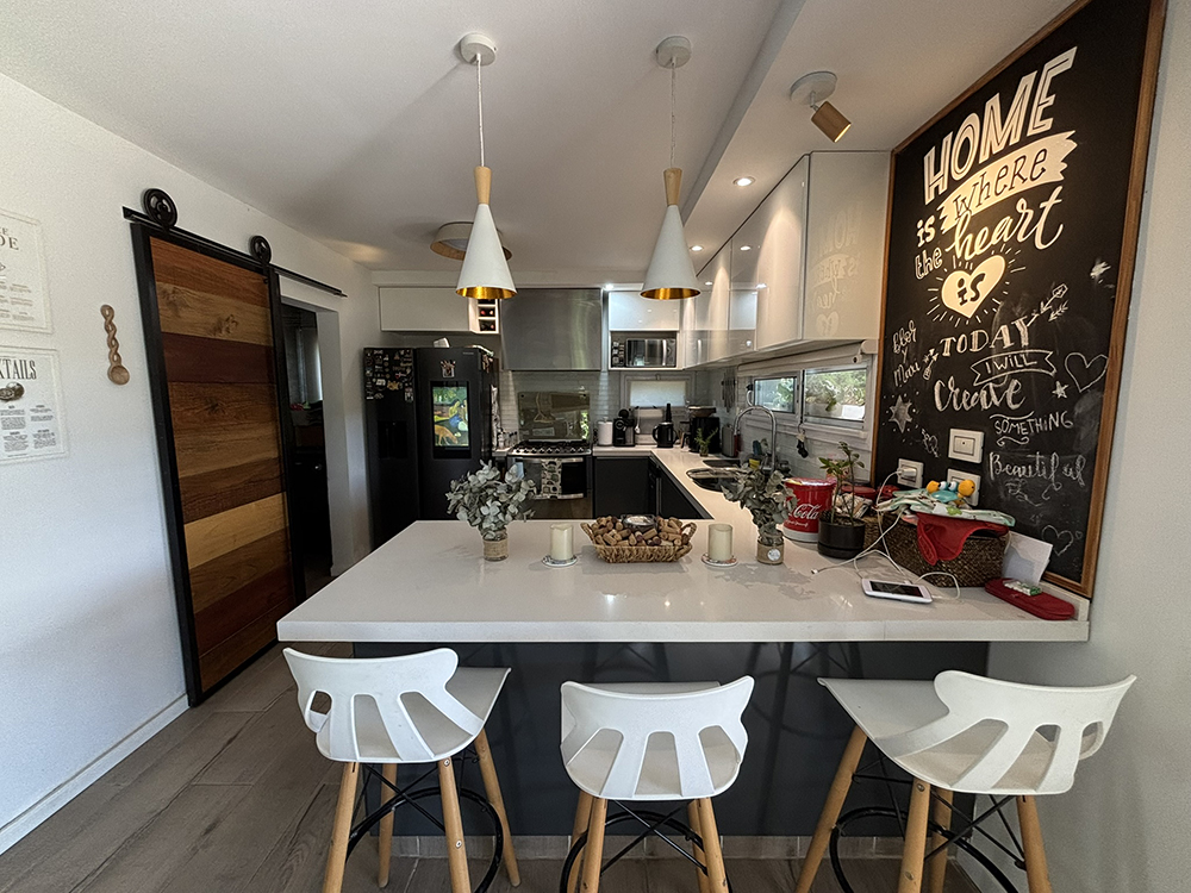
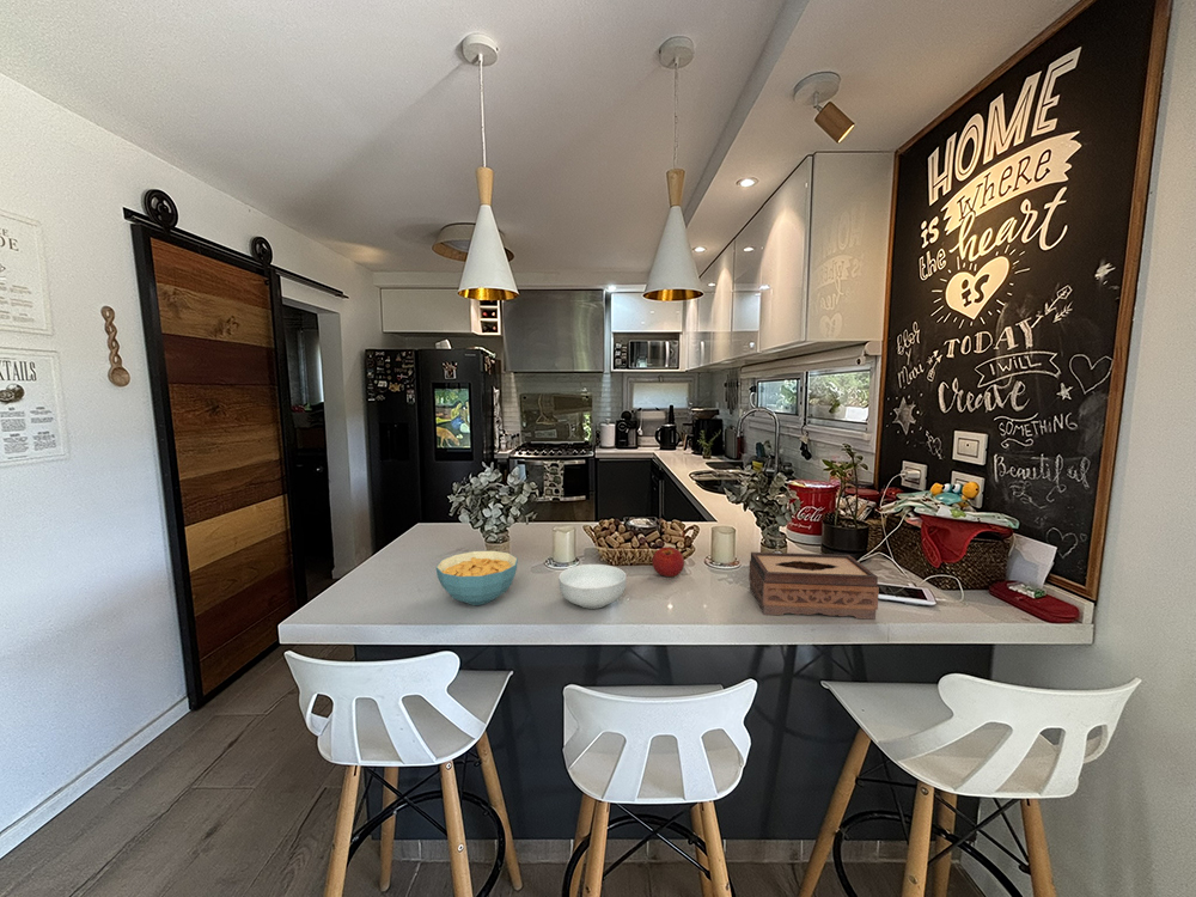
+ cereal bowl (592, 588)
+ apple (667, 561)
+ tissue box (808, 582)
+ cereal bowl (478, 581)
